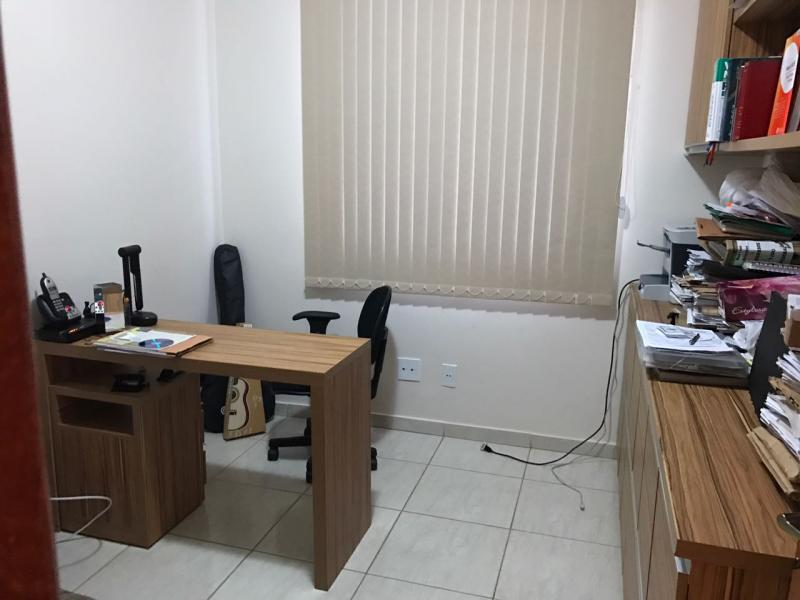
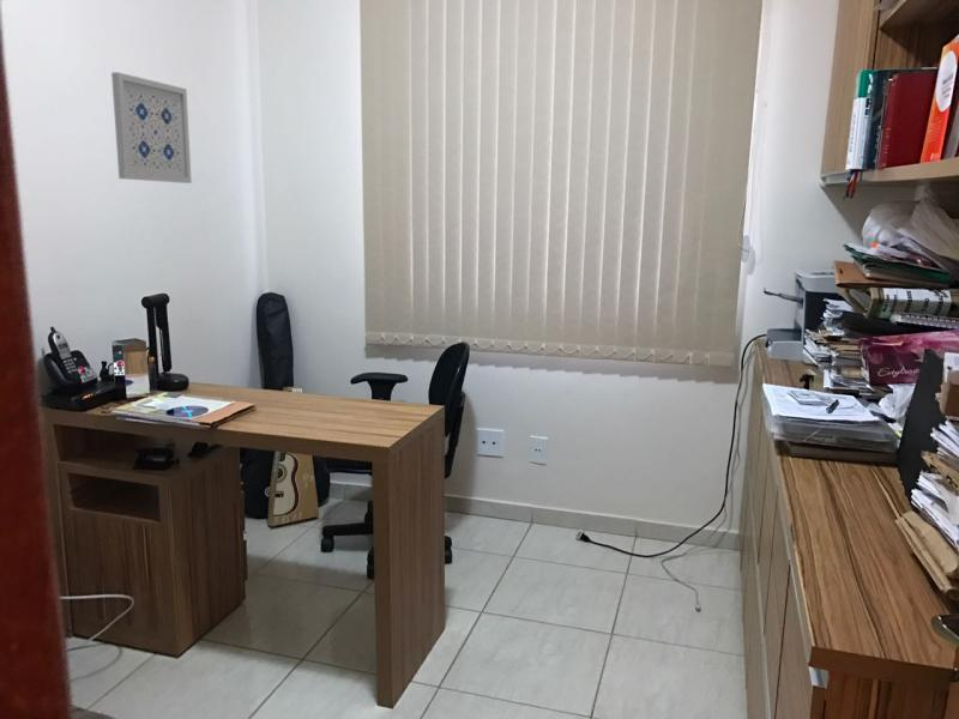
+ wall art (153, 131)
